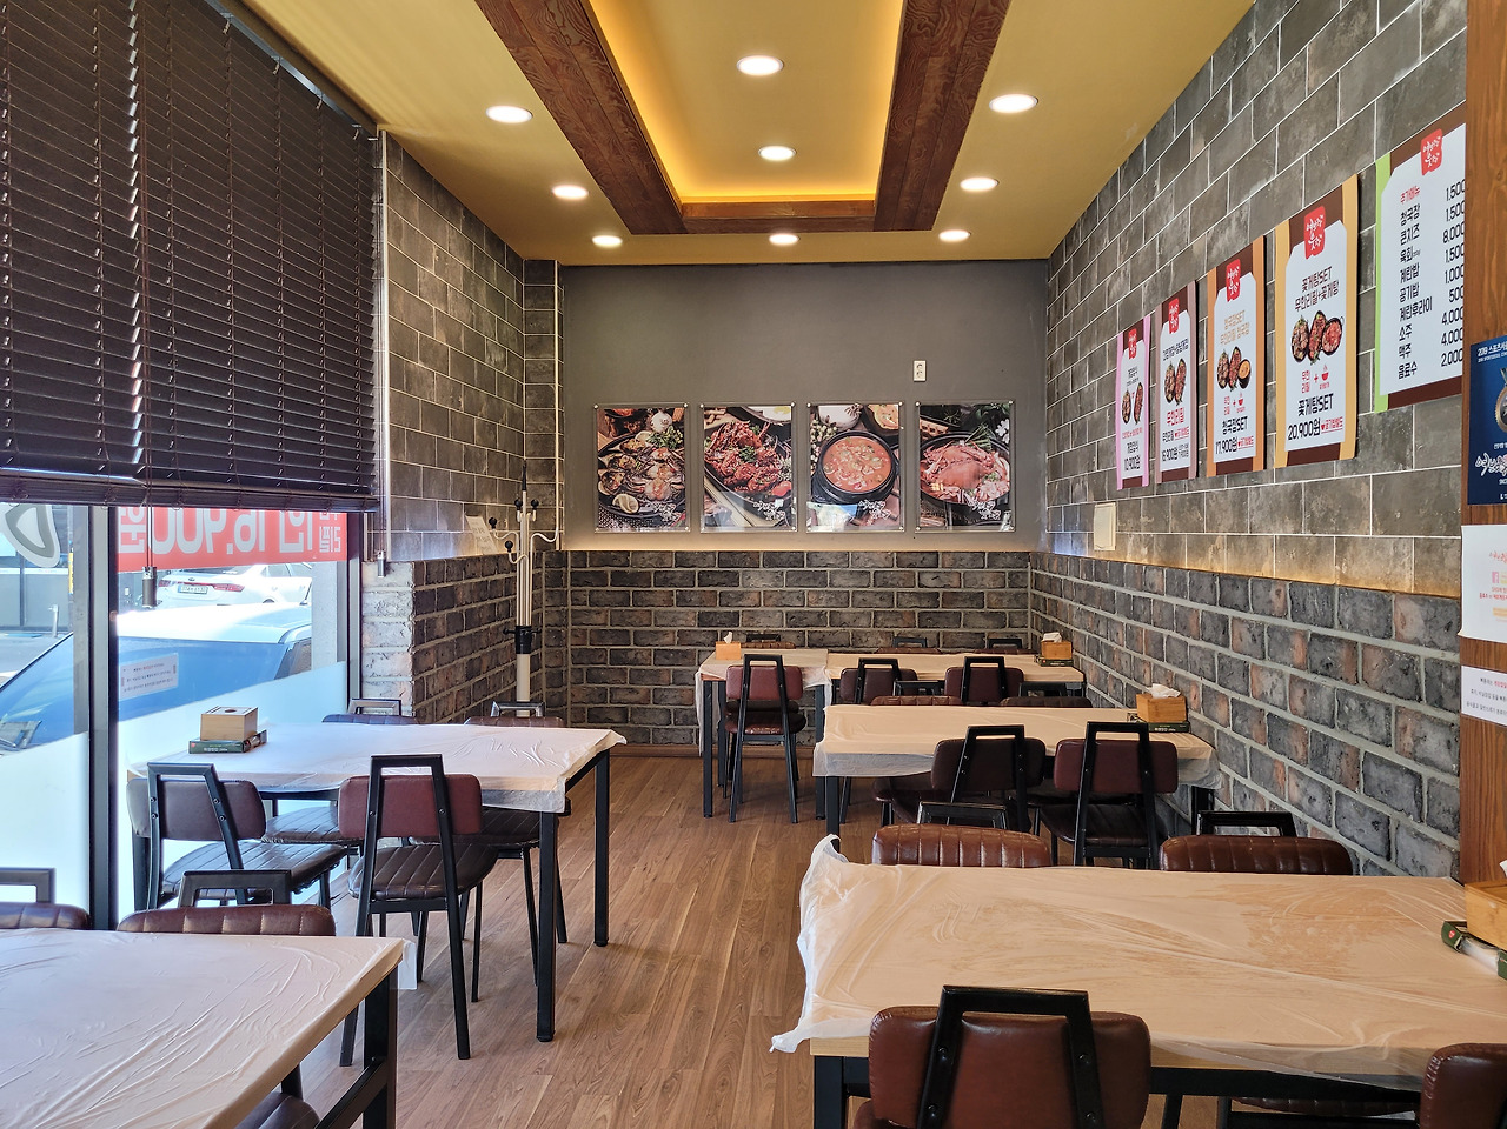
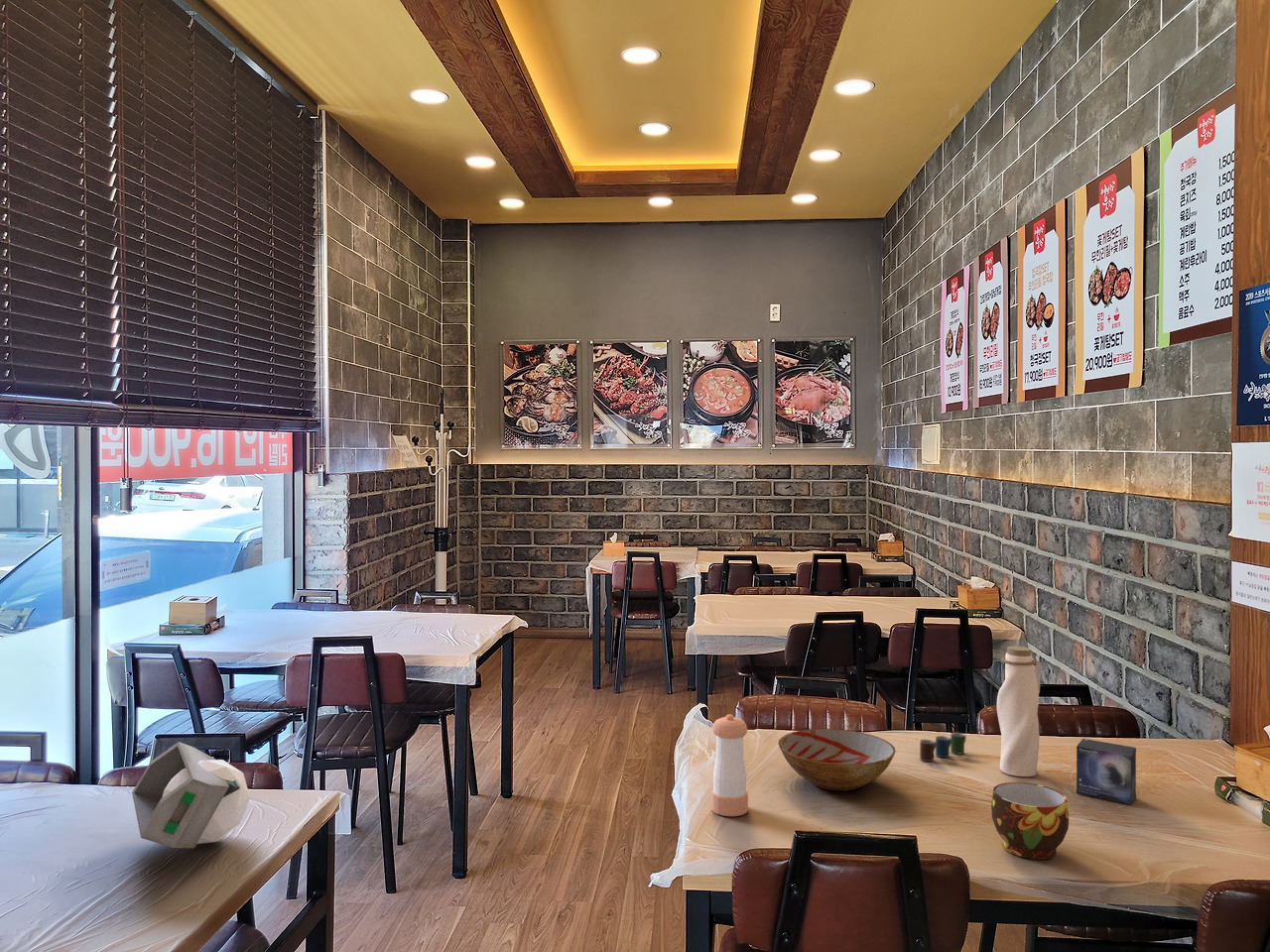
+ cup (944, 740)
+ small box (1105, 771)
+ pepper shaker (729, 762)
+ cup (1025, 820)
+ projector (193, 801)
+ bowl (835, 763)
+ water bottle (1019, 709)
